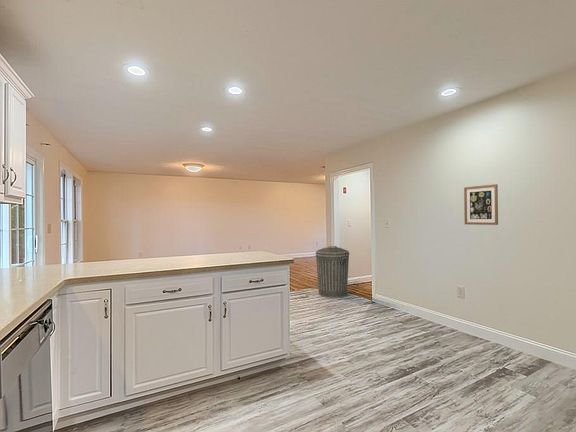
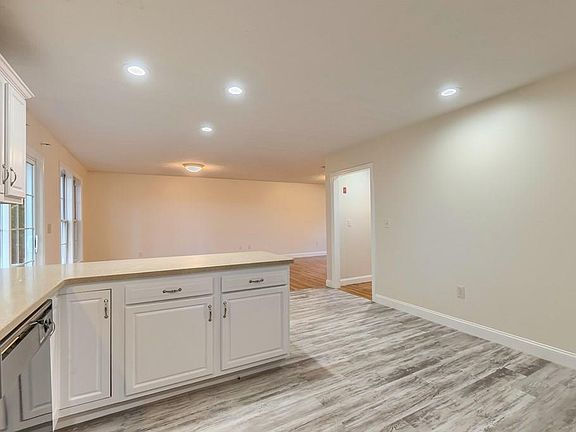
- wall art (480, 205)
- trash can (332, 270)
